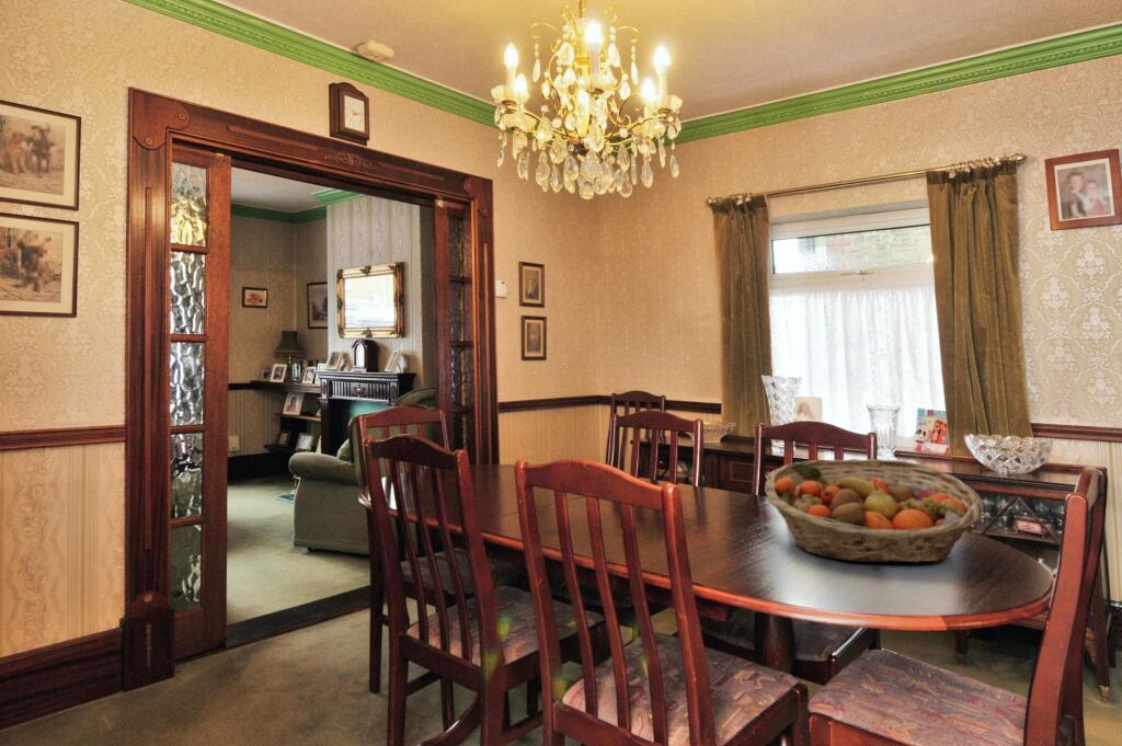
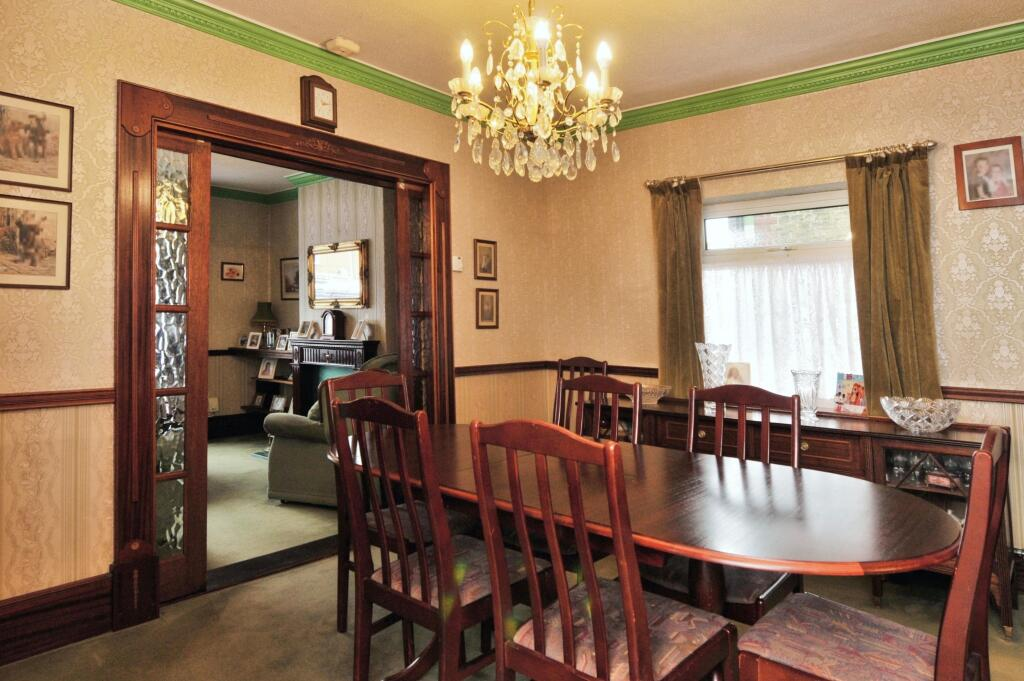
- fruit basket (867, 506)
